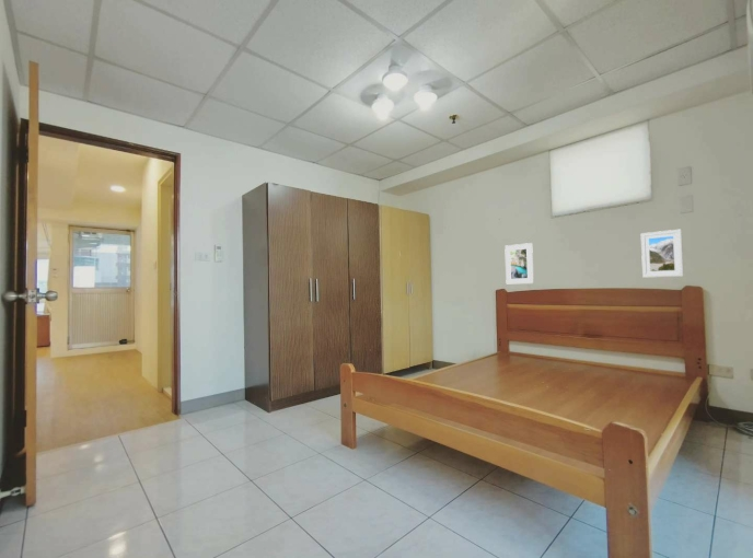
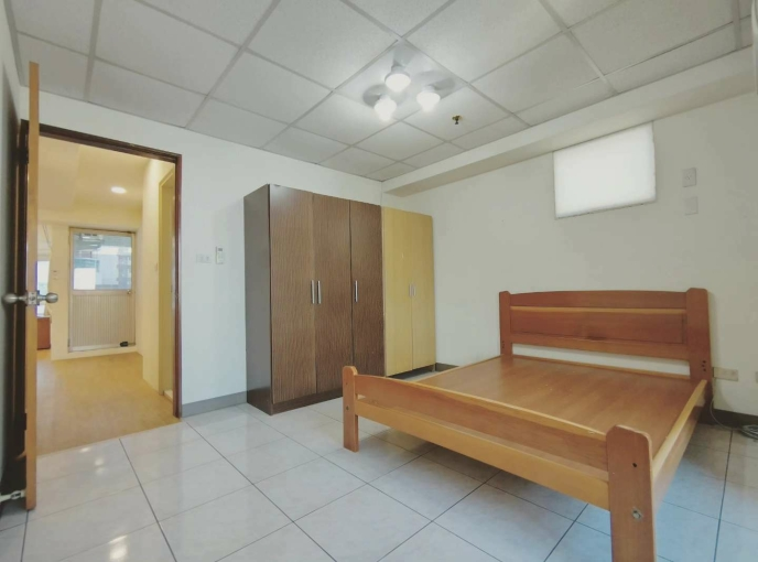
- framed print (661, 254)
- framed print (519, 264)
